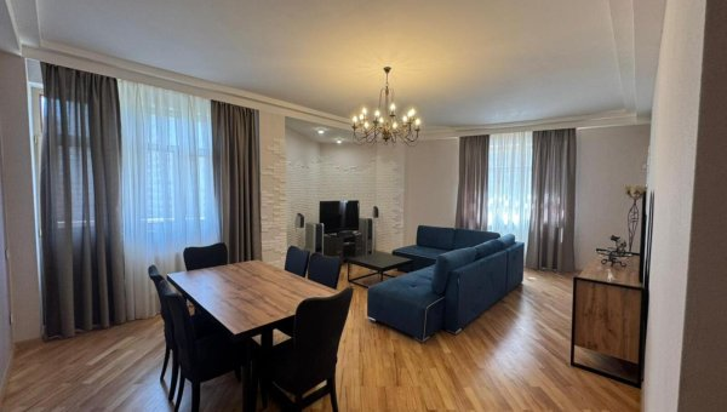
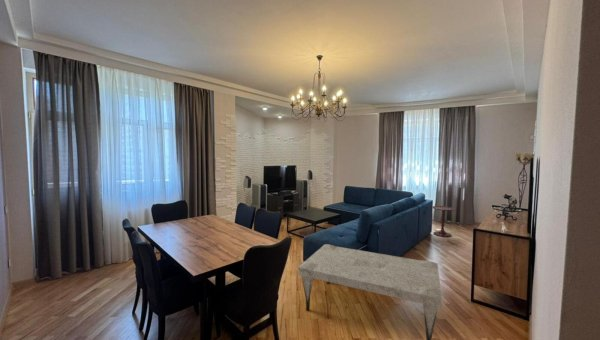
+ side table (442, 221)
+ coffee table (368, 285)
